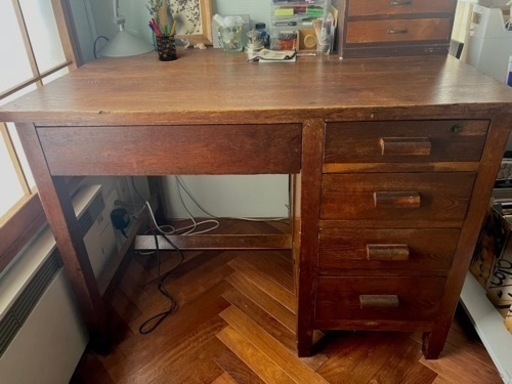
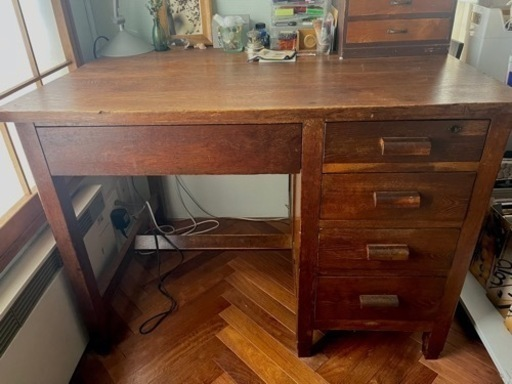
- pen holder (164, 38)
